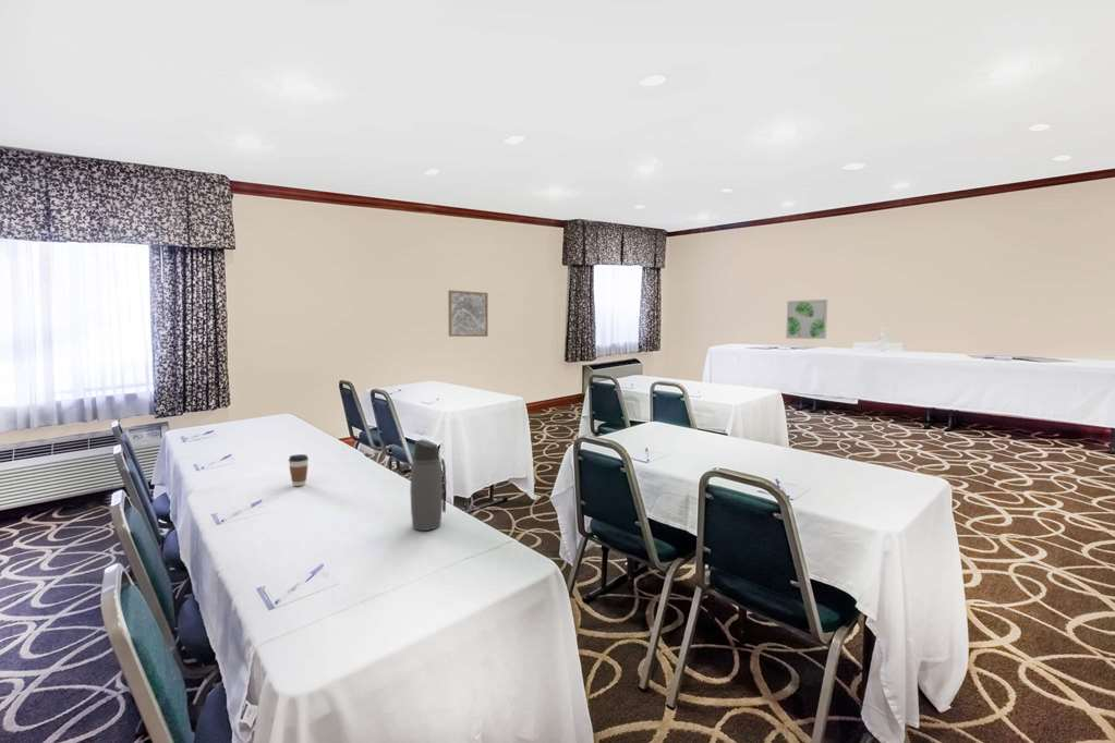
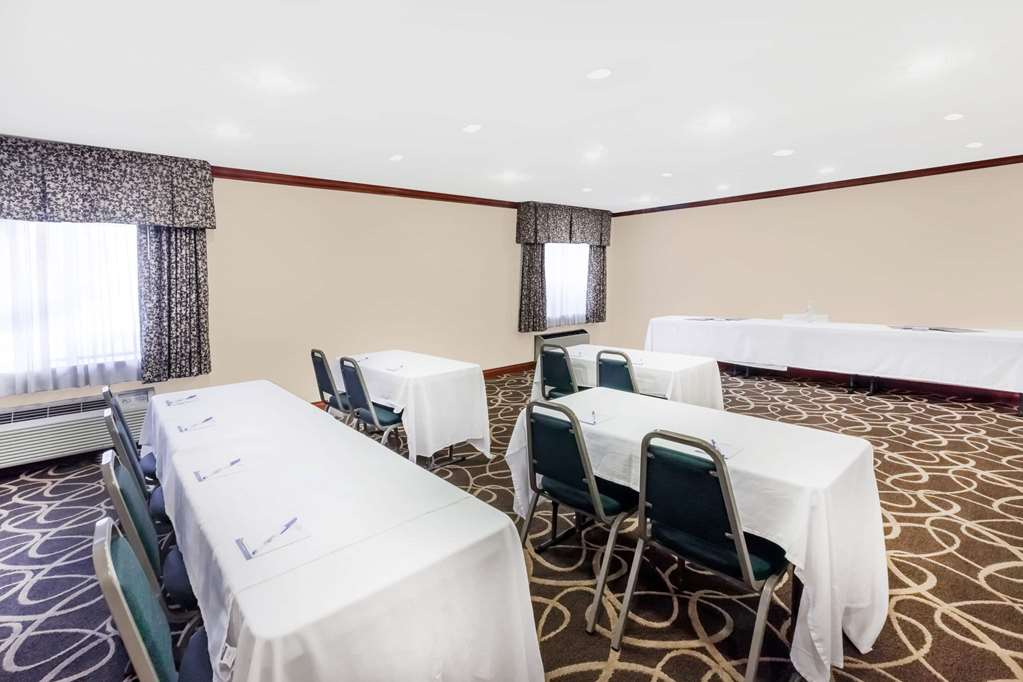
- wall art (805, 319)
- wall art (468, 314)
- water bottle (427, 484)
- coffee cup (299, 470)
